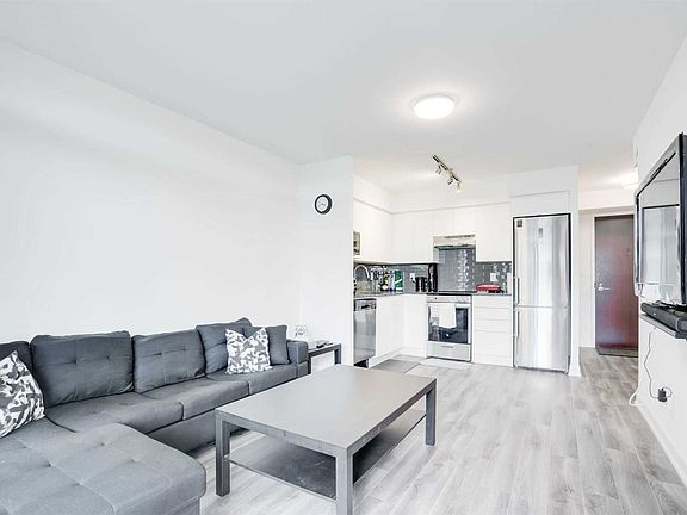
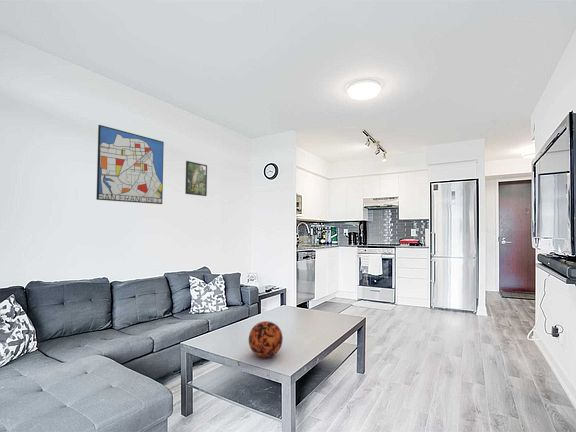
+ wall art (133, 168)
+ decorative ball (265, 338)
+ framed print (196, 179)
